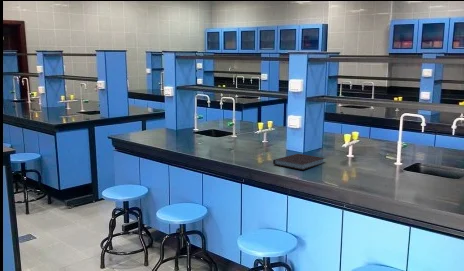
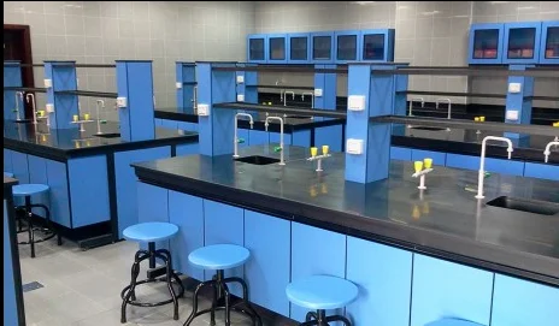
- notebook (299, 161)
